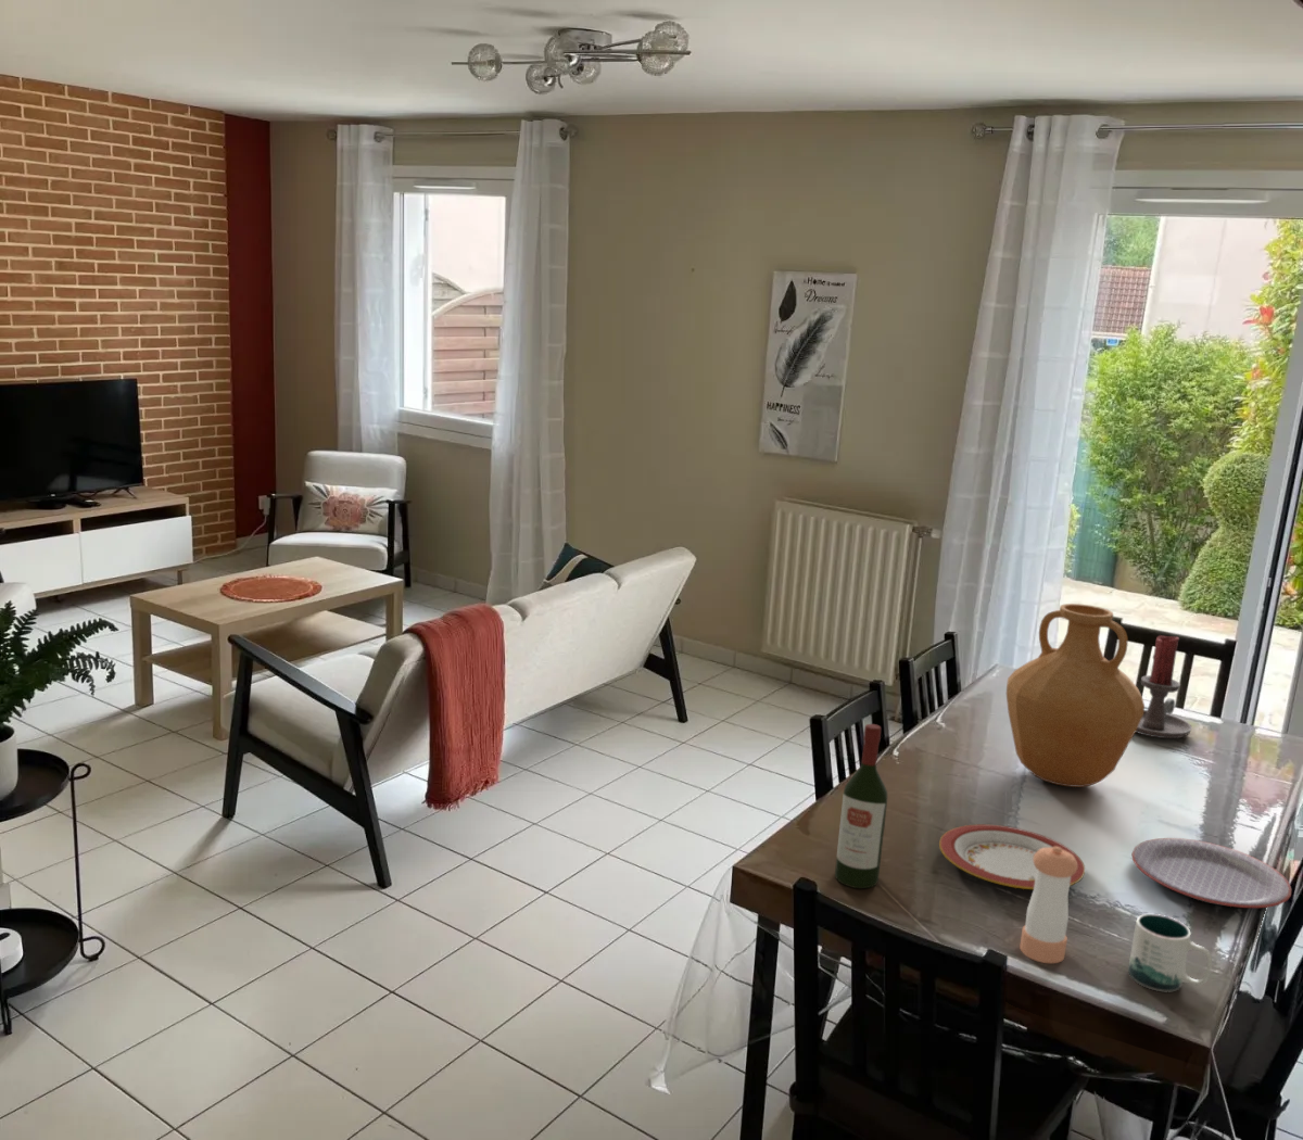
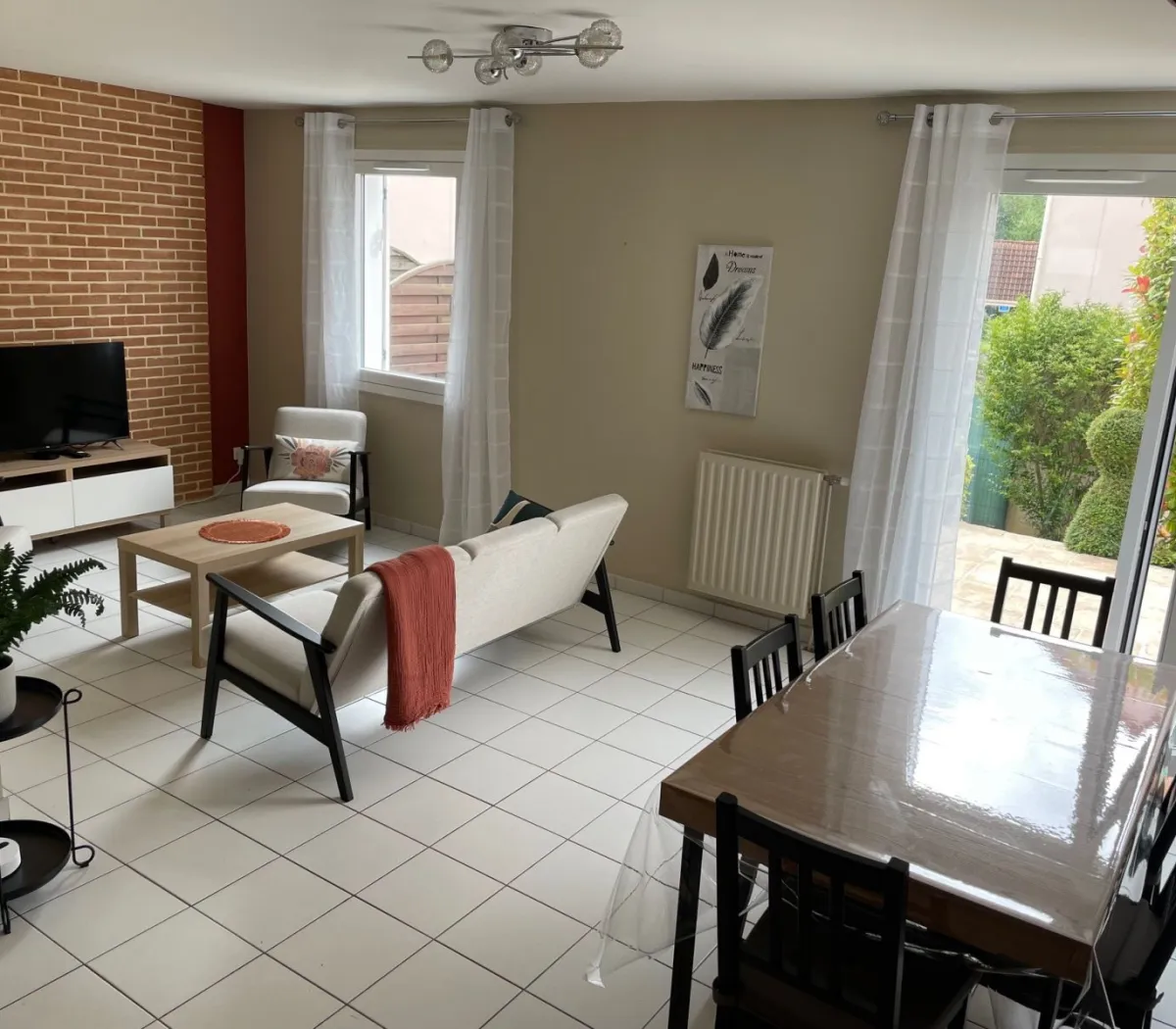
- plate (1009, 859)
- wine bottle (864, 803)
- vase (1073, 696)
- mug (1170, 956)
- pepper shaker (1049, 900)
- plate (1209, 875)
- candle holder (1163, 679)
